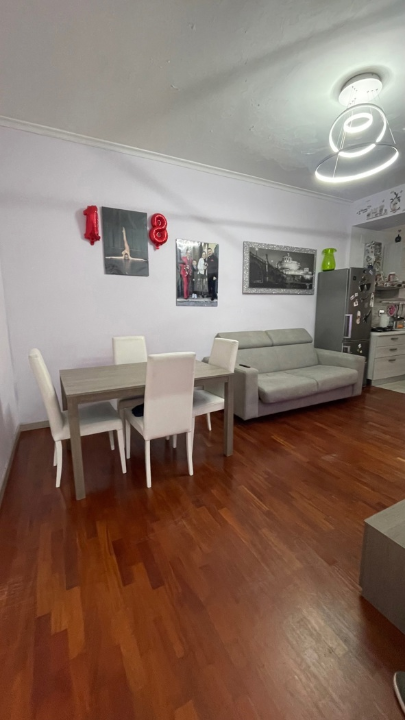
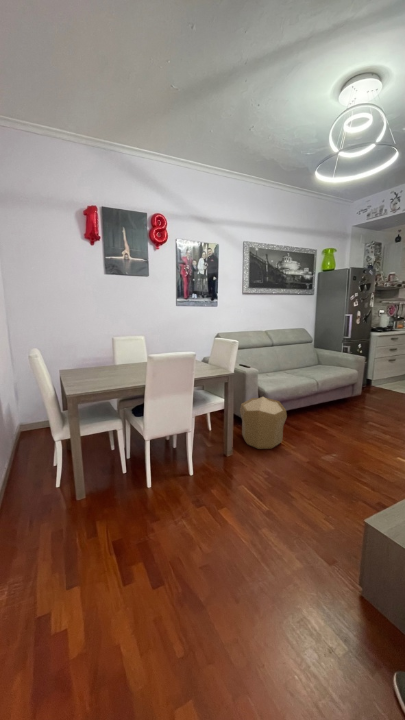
+ pouf (262, 419)
